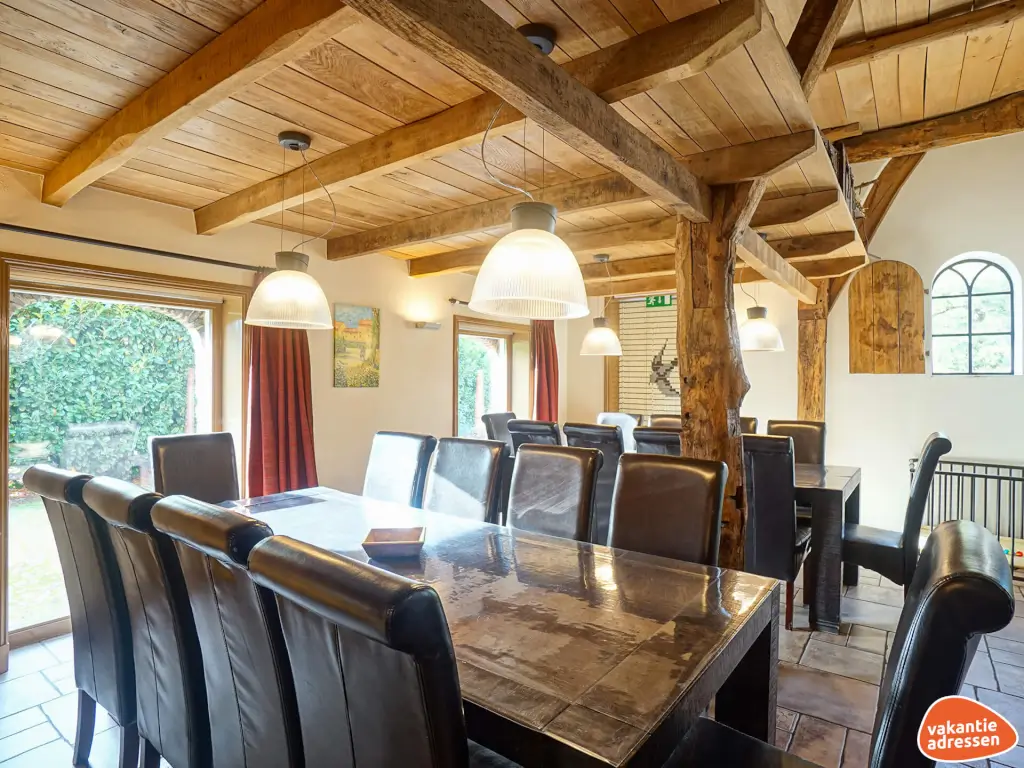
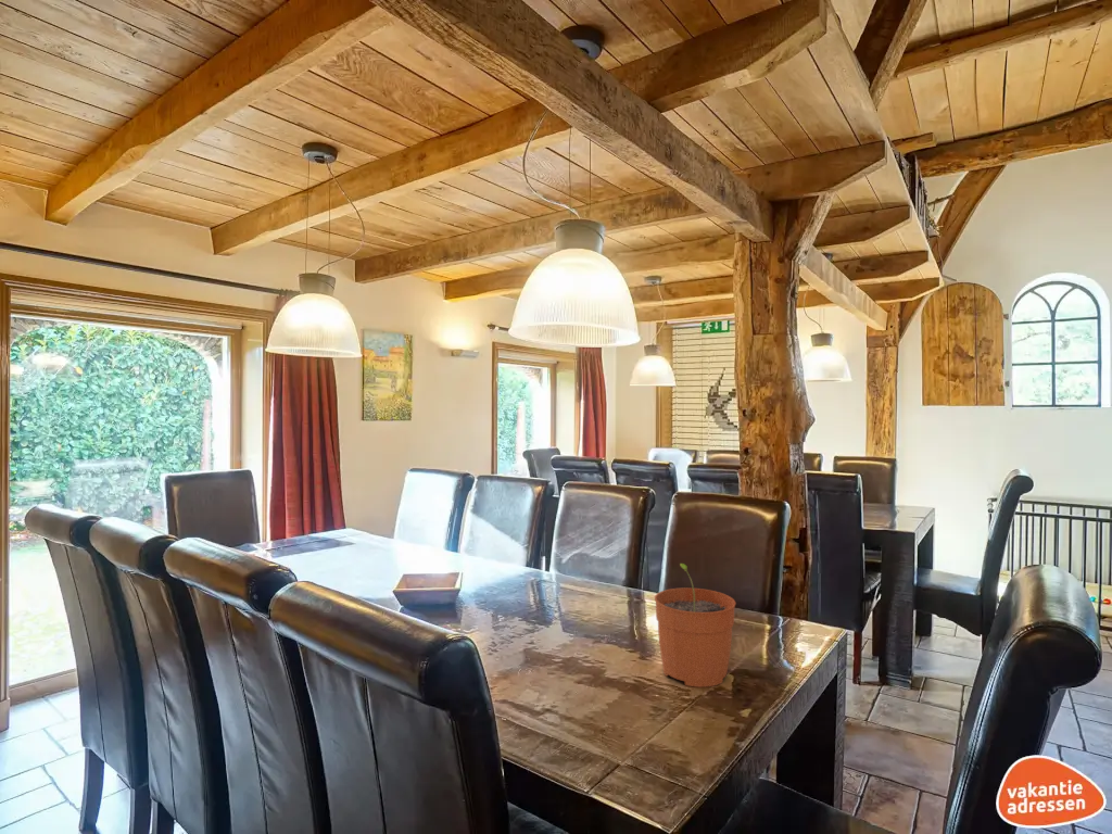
+ plant pot (694, 617)
